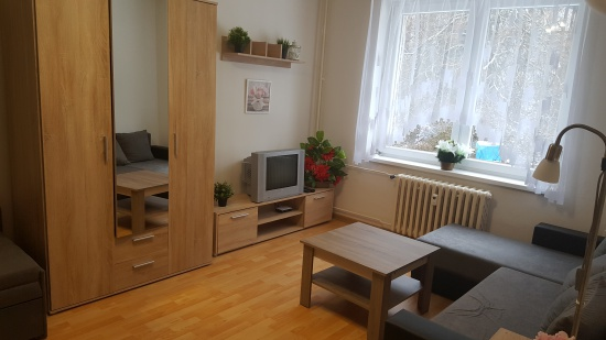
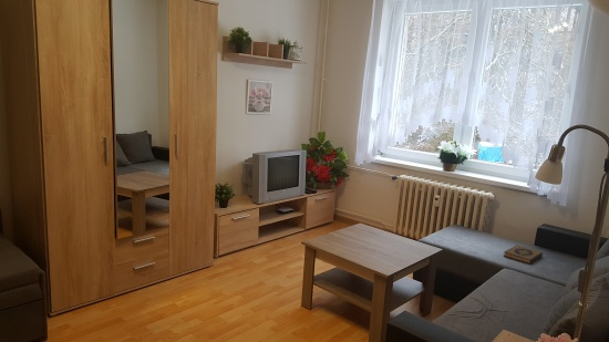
+ hardback book (523, 253)
